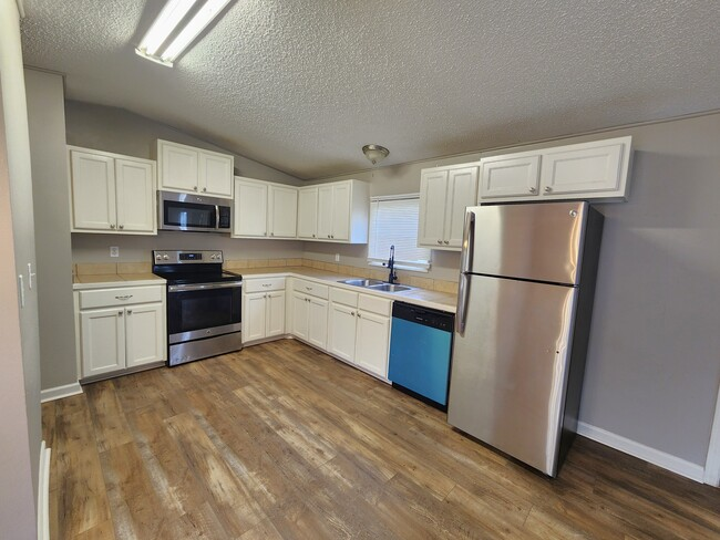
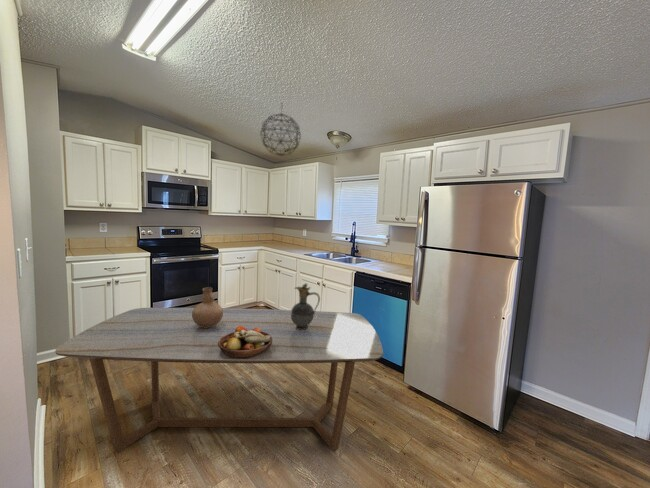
+ fruit bowl (246, 337)
+ dining table (238, 362)
+ pitcher (305, 305)
+ pendant light (281, 129)
+ vase (207, 306)
